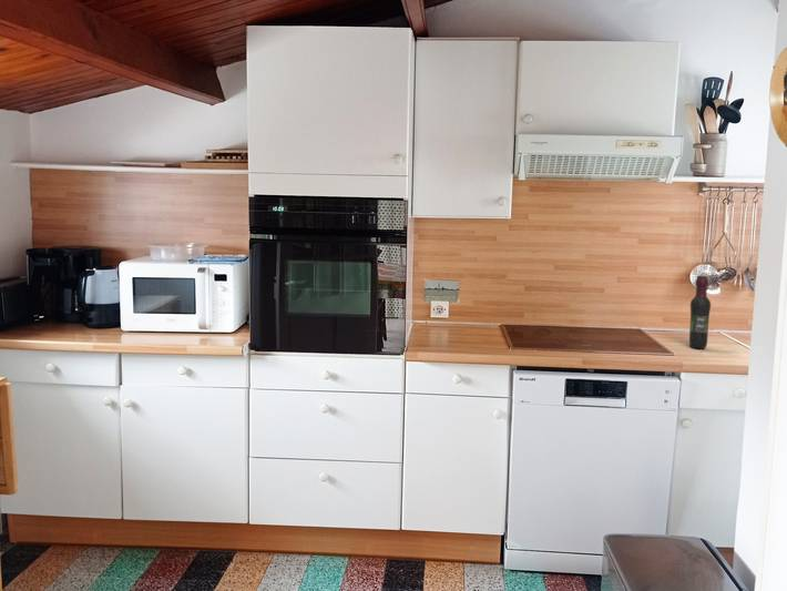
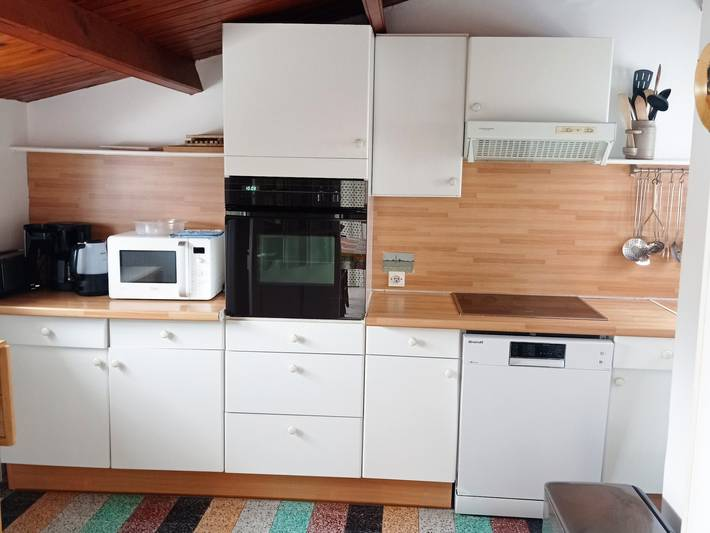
- wine bottle (699, 312)
